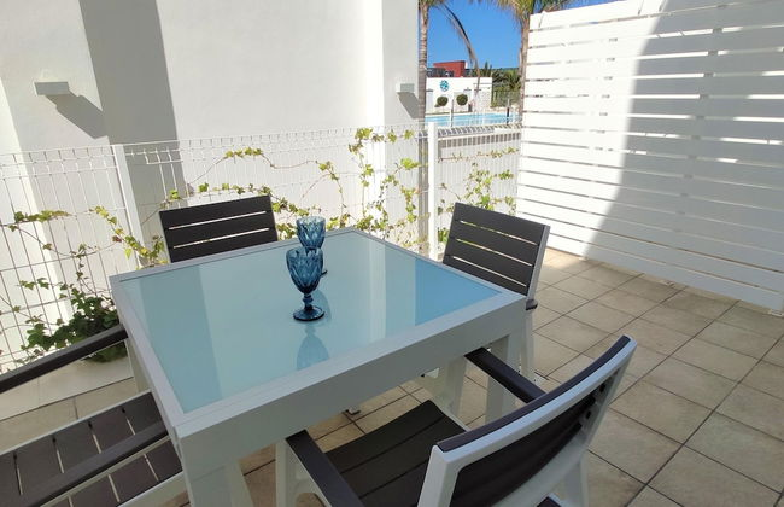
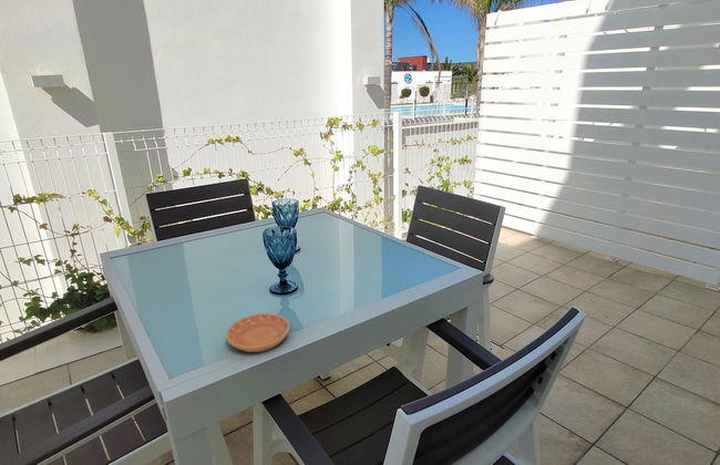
+ saucer (258, 333)
